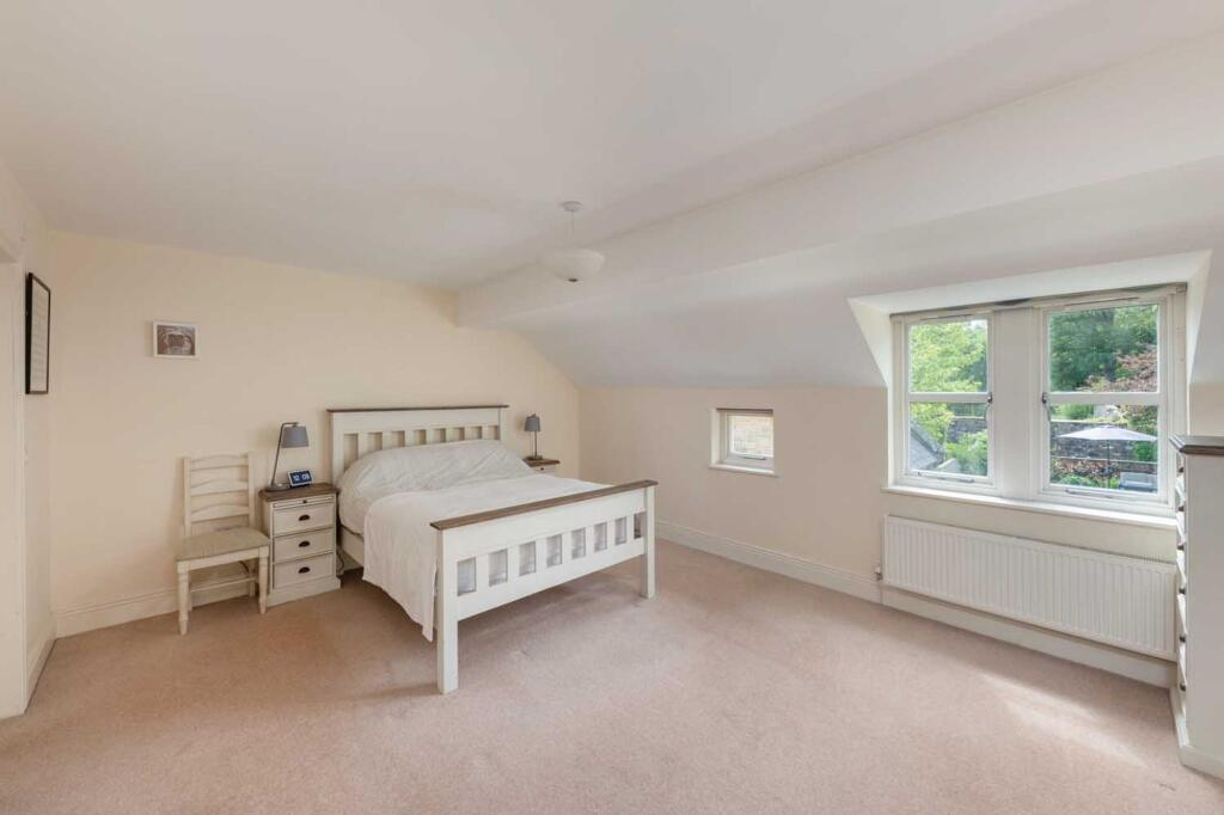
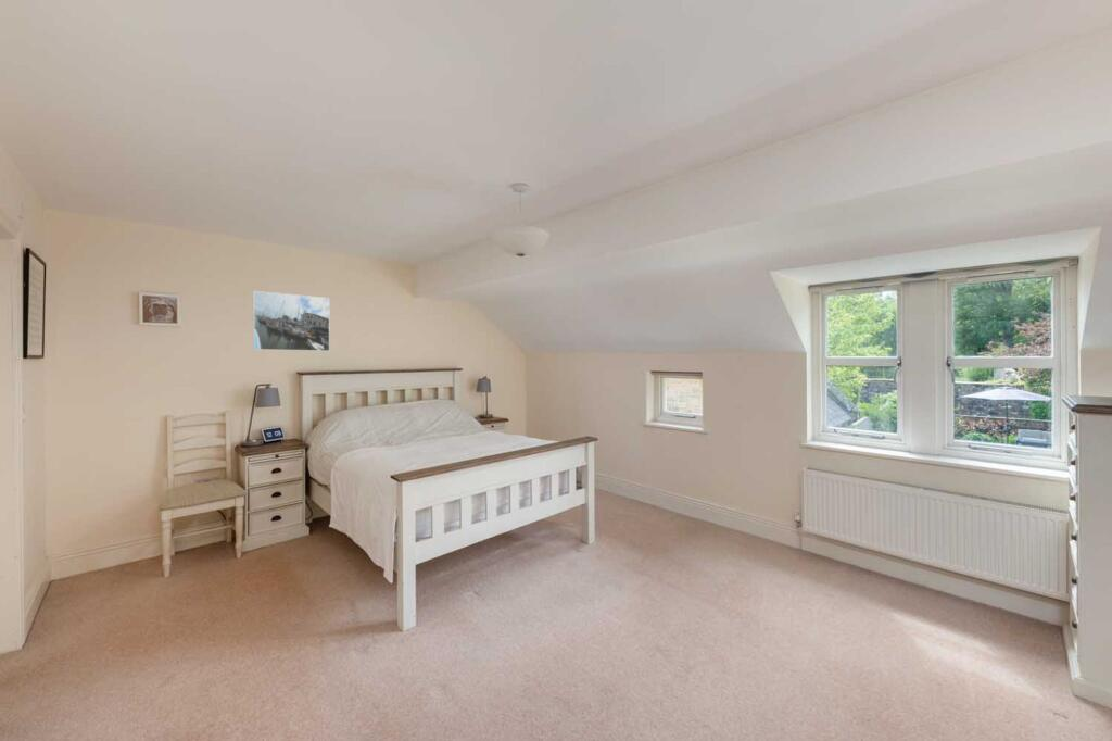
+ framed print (292, 322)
